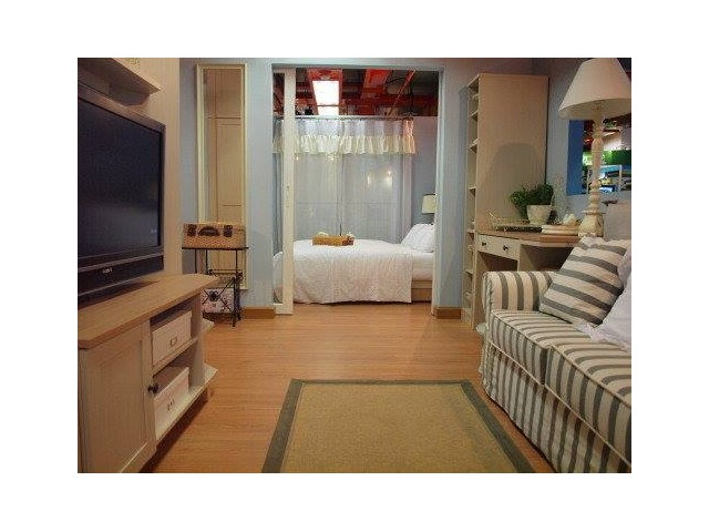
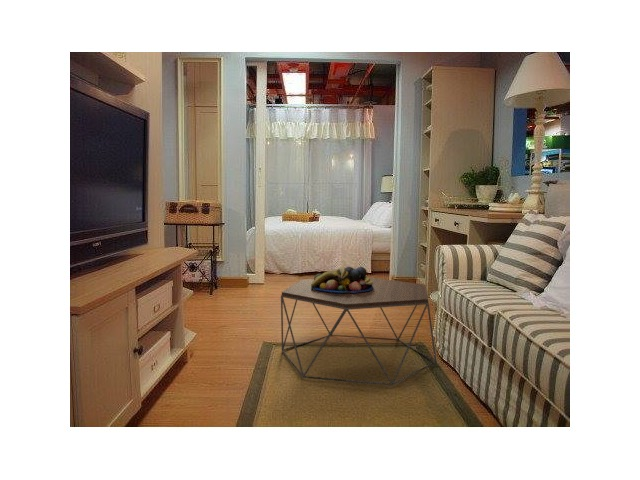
+ fruit bowl (342, 276)
+ coffee table (356, 323)
